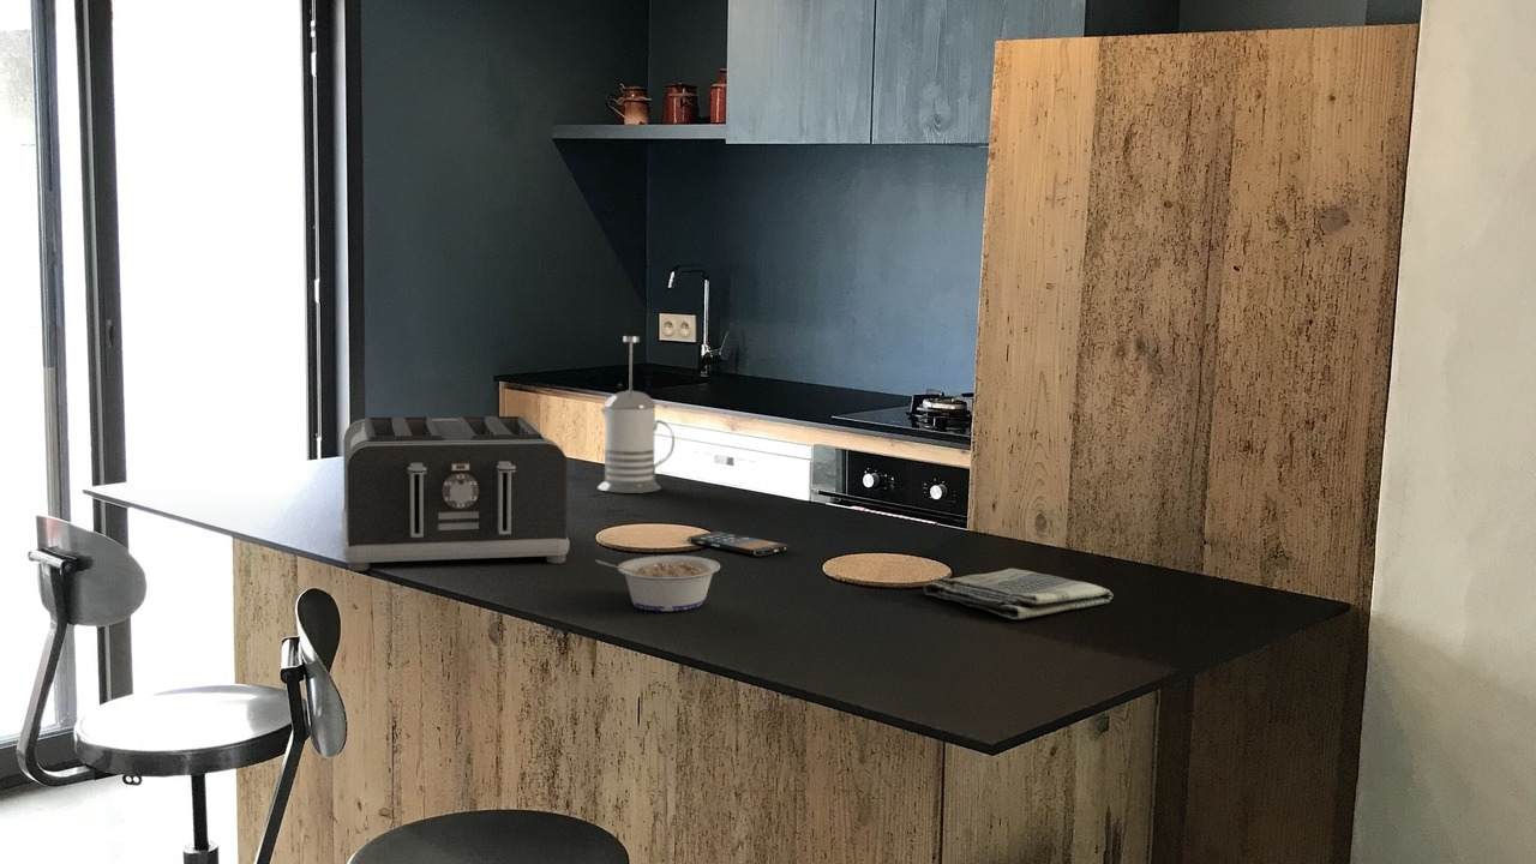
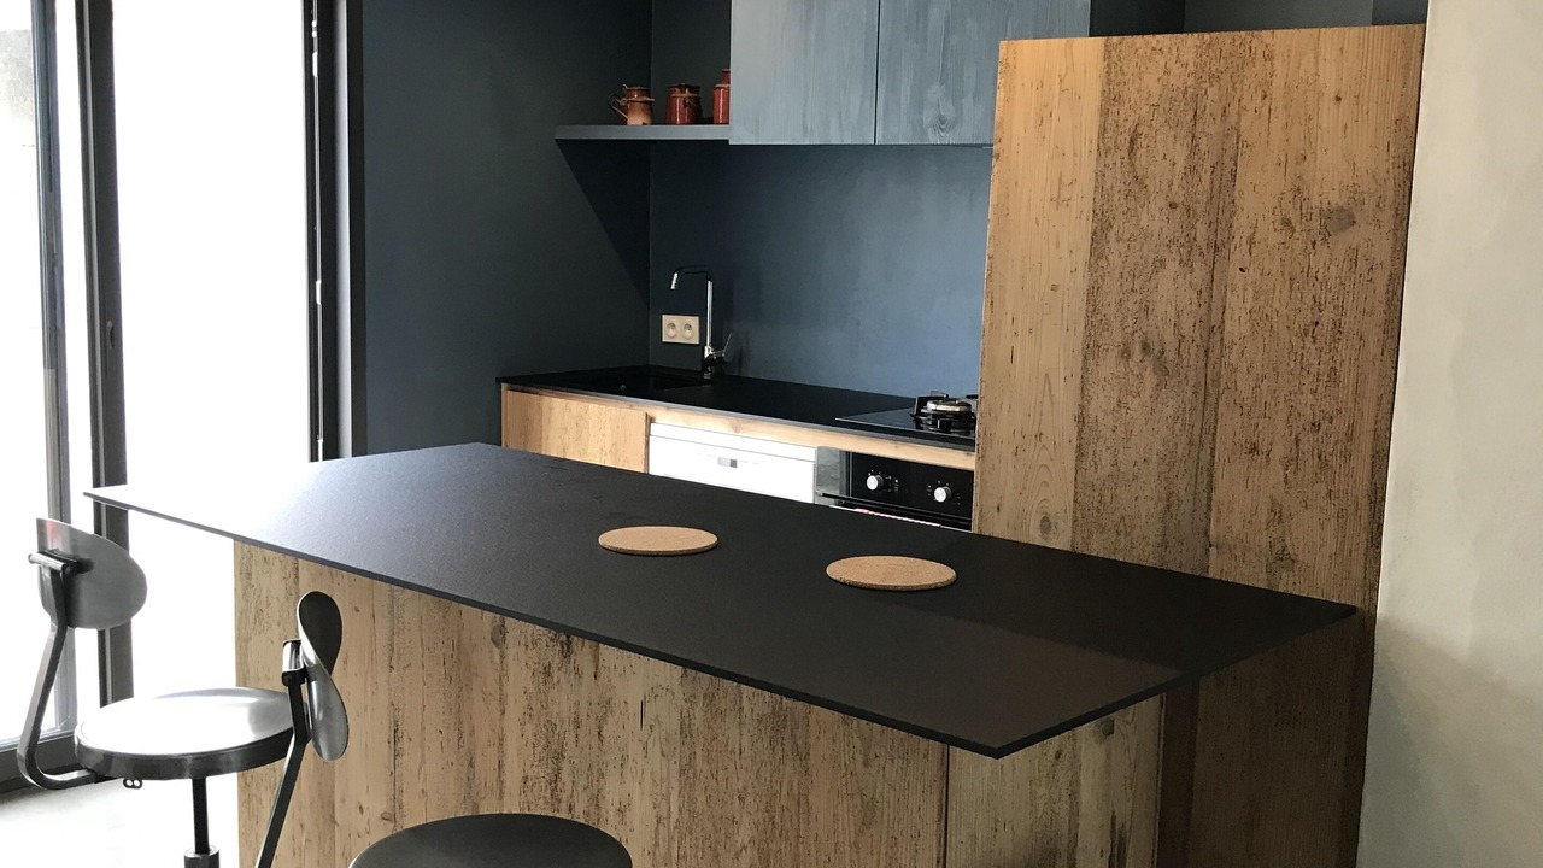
- french press (636, 412)
- smartphone (737, 542)
- legume (665, 581)
- toaster (451, 487)
- dish towel (1016, 588)
